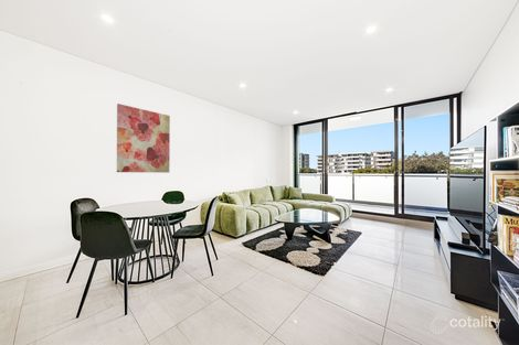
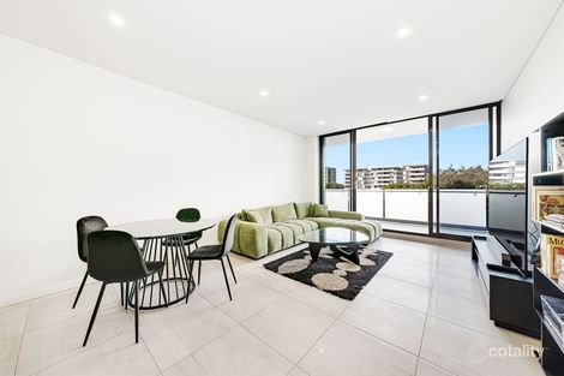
- wall art (145, 141)
